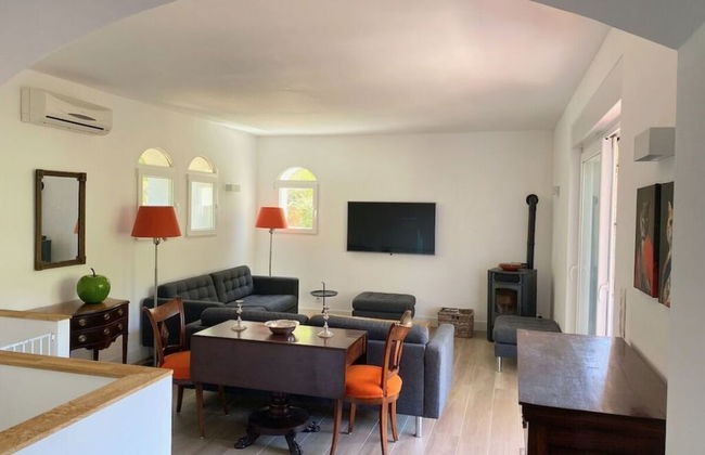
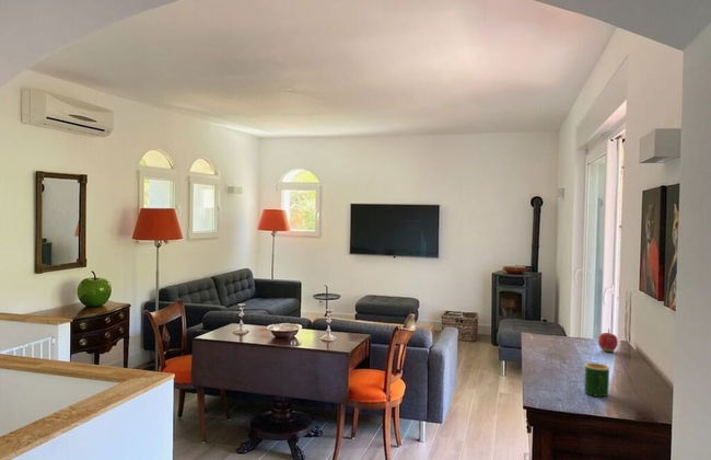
+ apple (607, 340)
+ mug (597, 380)
